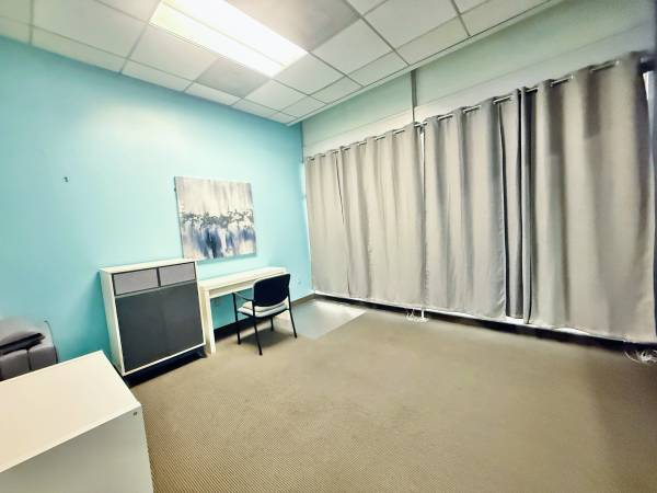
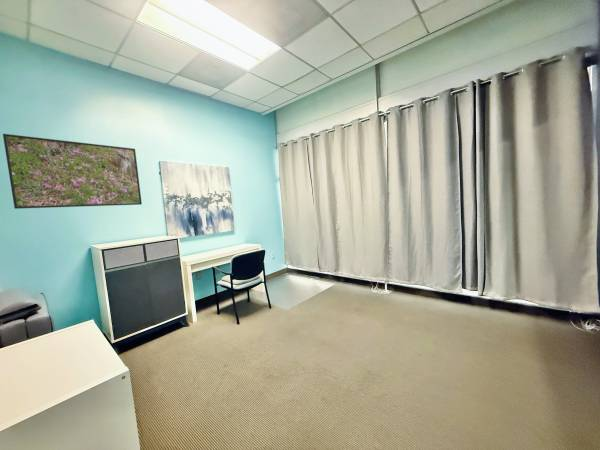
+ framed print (83, 174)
